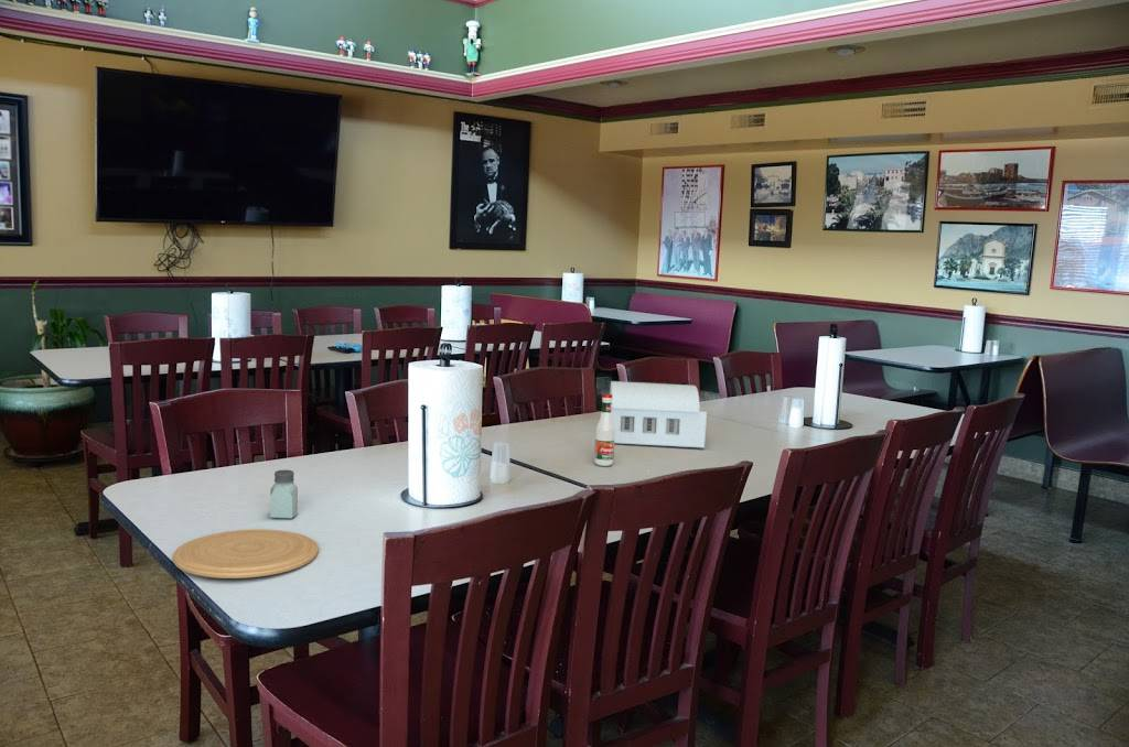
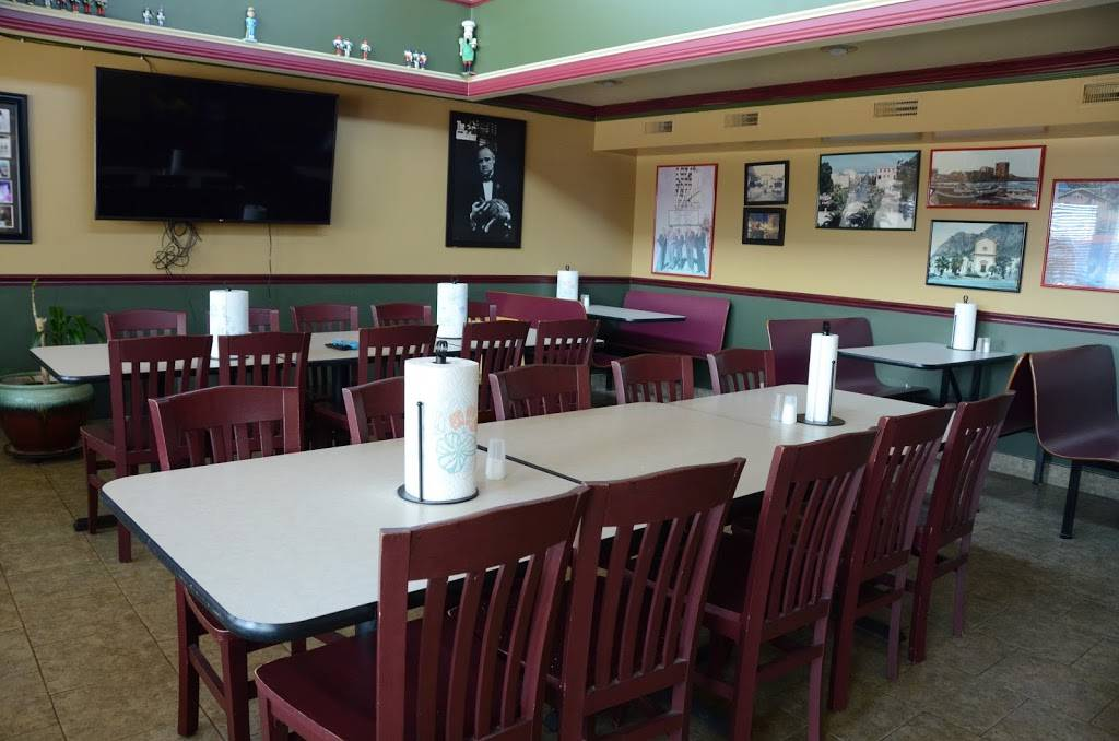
- plate (247, 551)
- saltshaker (283, 494)
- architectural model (655, 411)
- tabasco sauce (605, 430)
